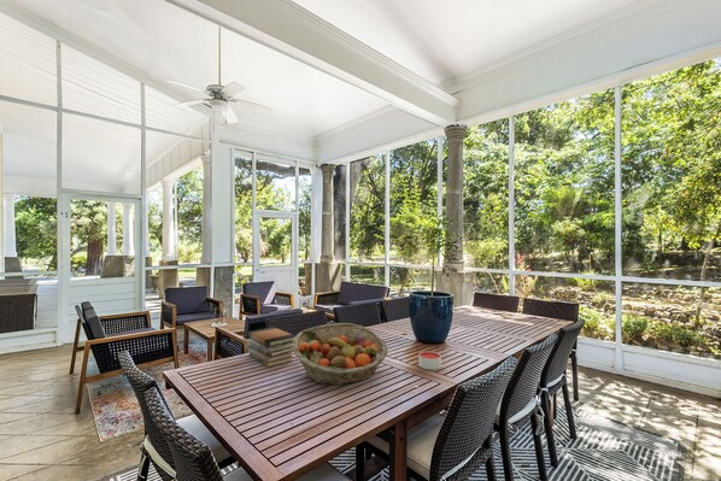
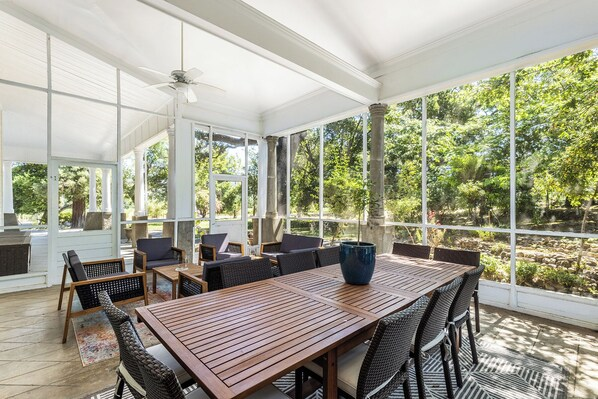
- book stack (270, 345)
- fruit basket (340, 352)
- candle (429, 359)
